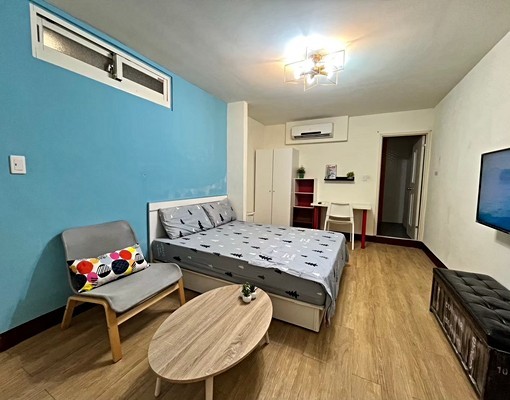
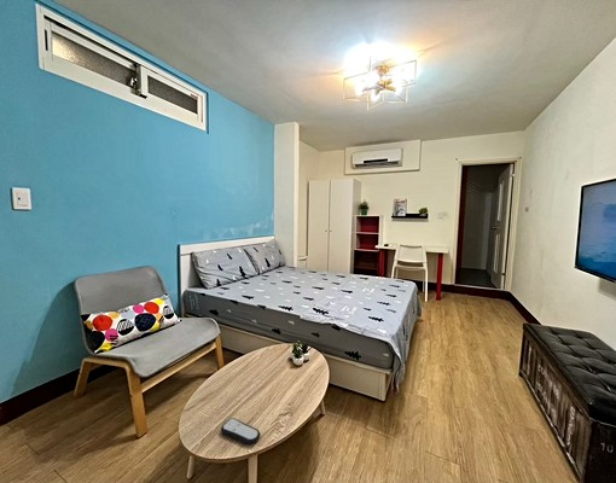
+ remote control (240, 431)
